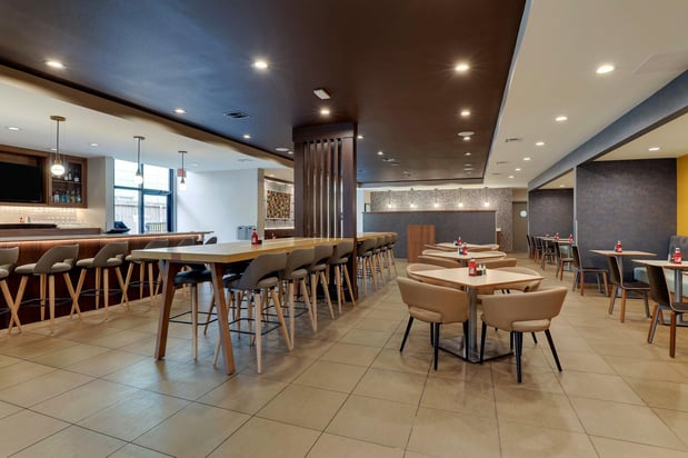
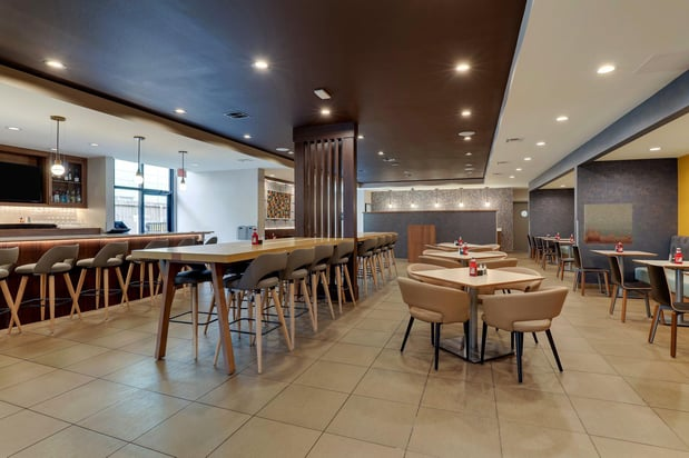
+ wall art (608, 223)
